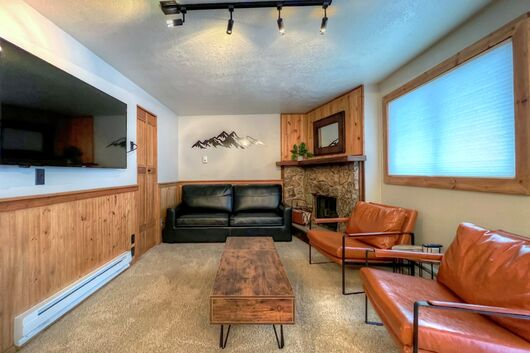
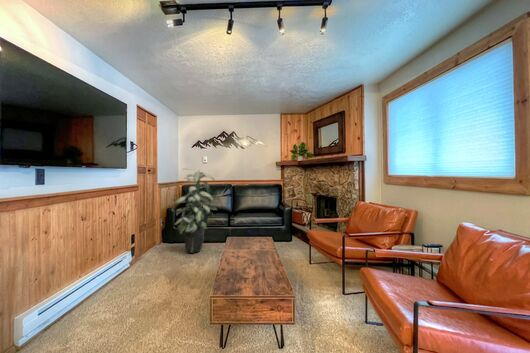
+ indoor plant (193, 209)
